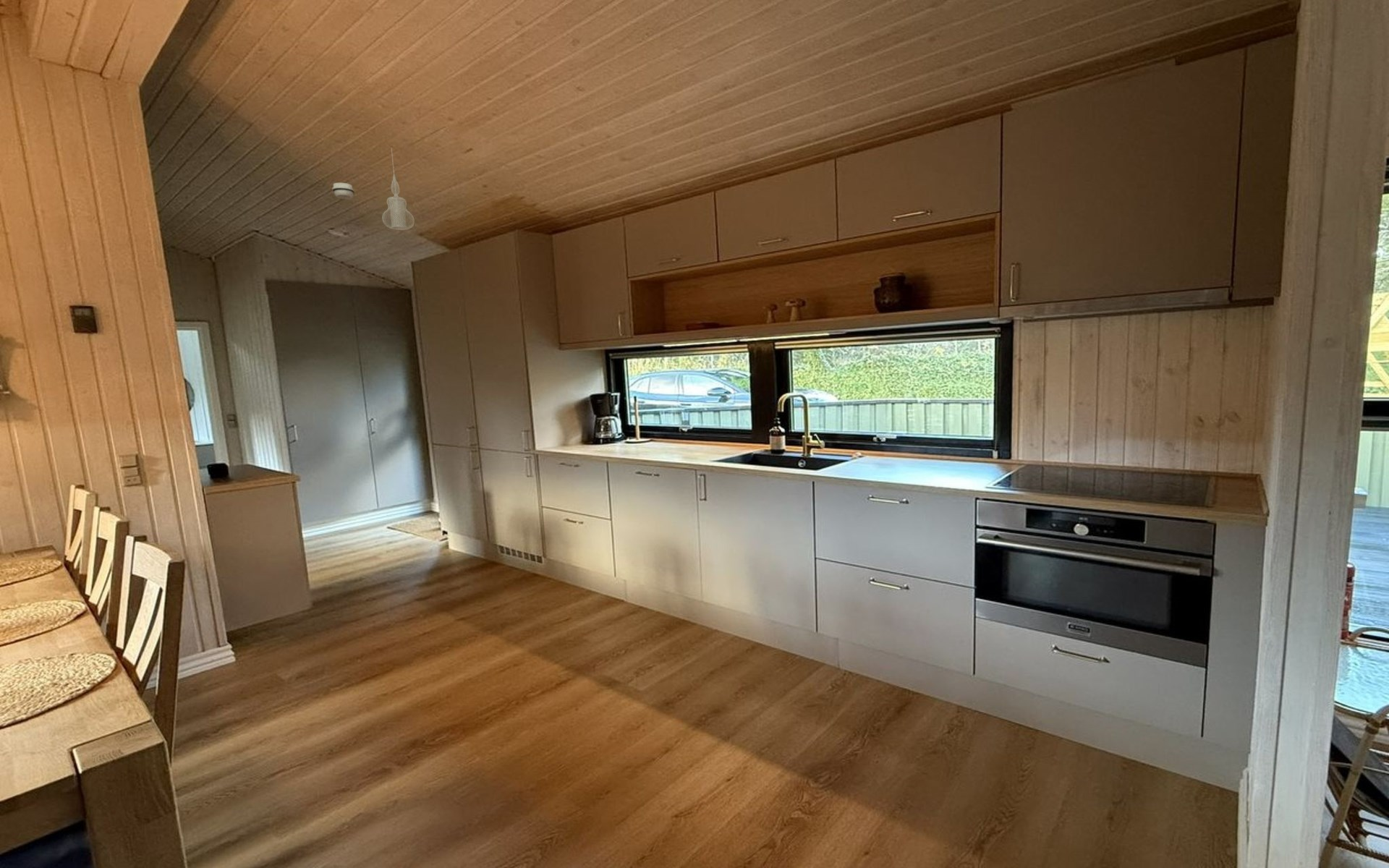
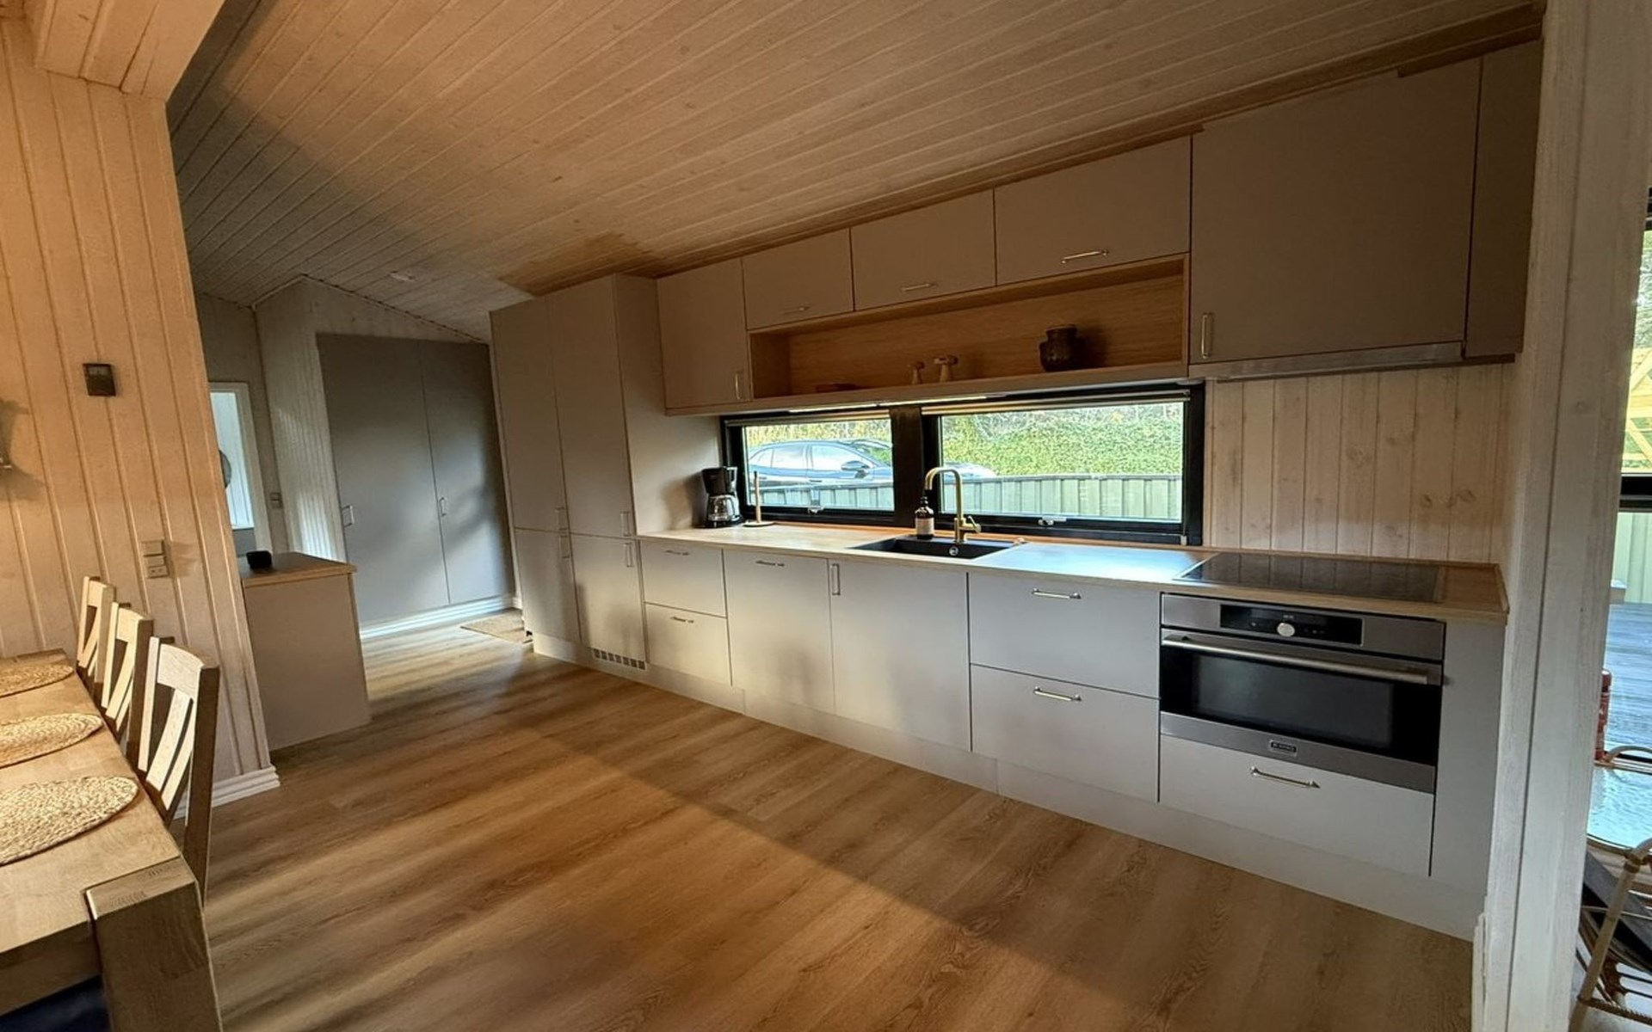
- pendant lamp (394, 184)
- smoke detector (343, 191)
